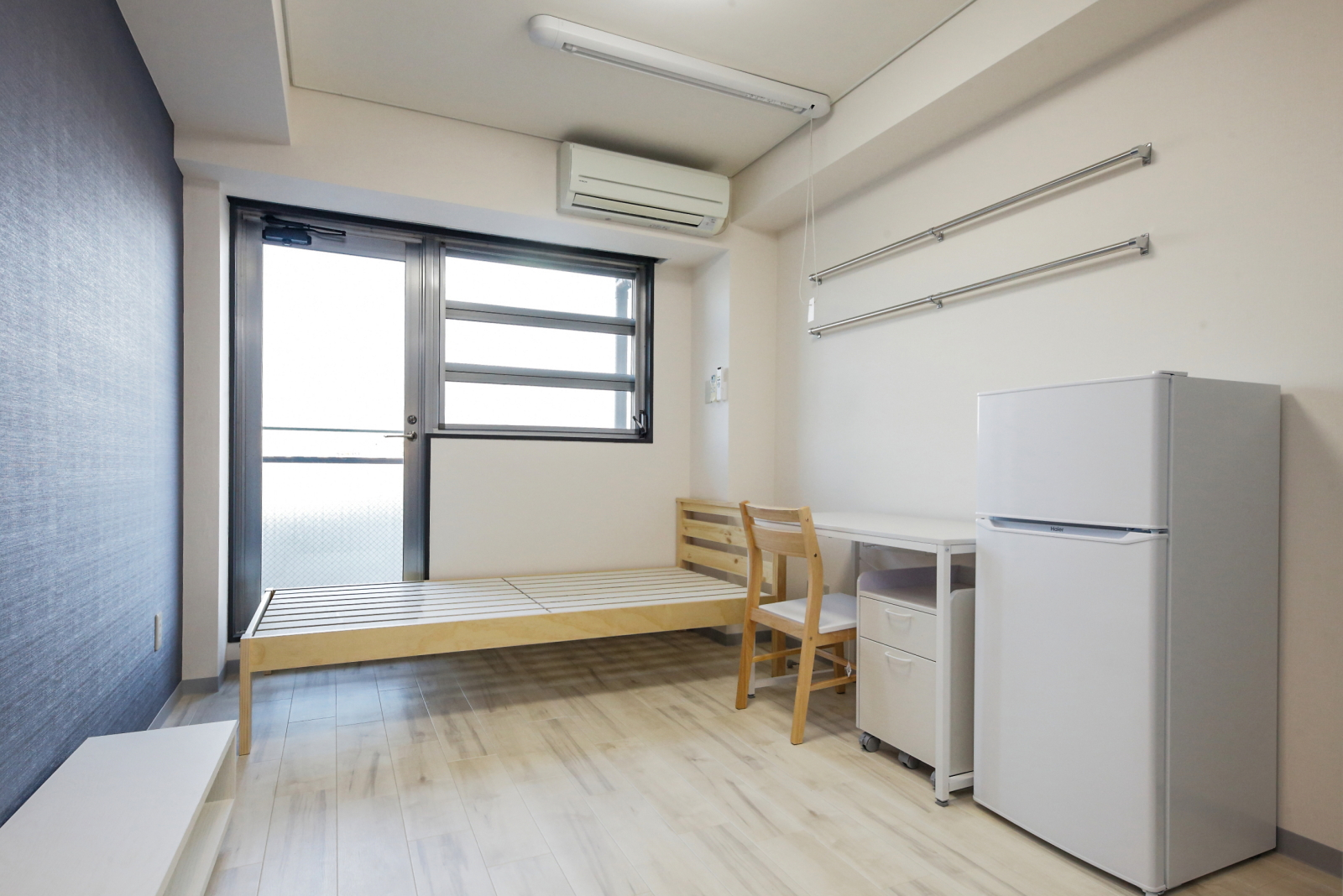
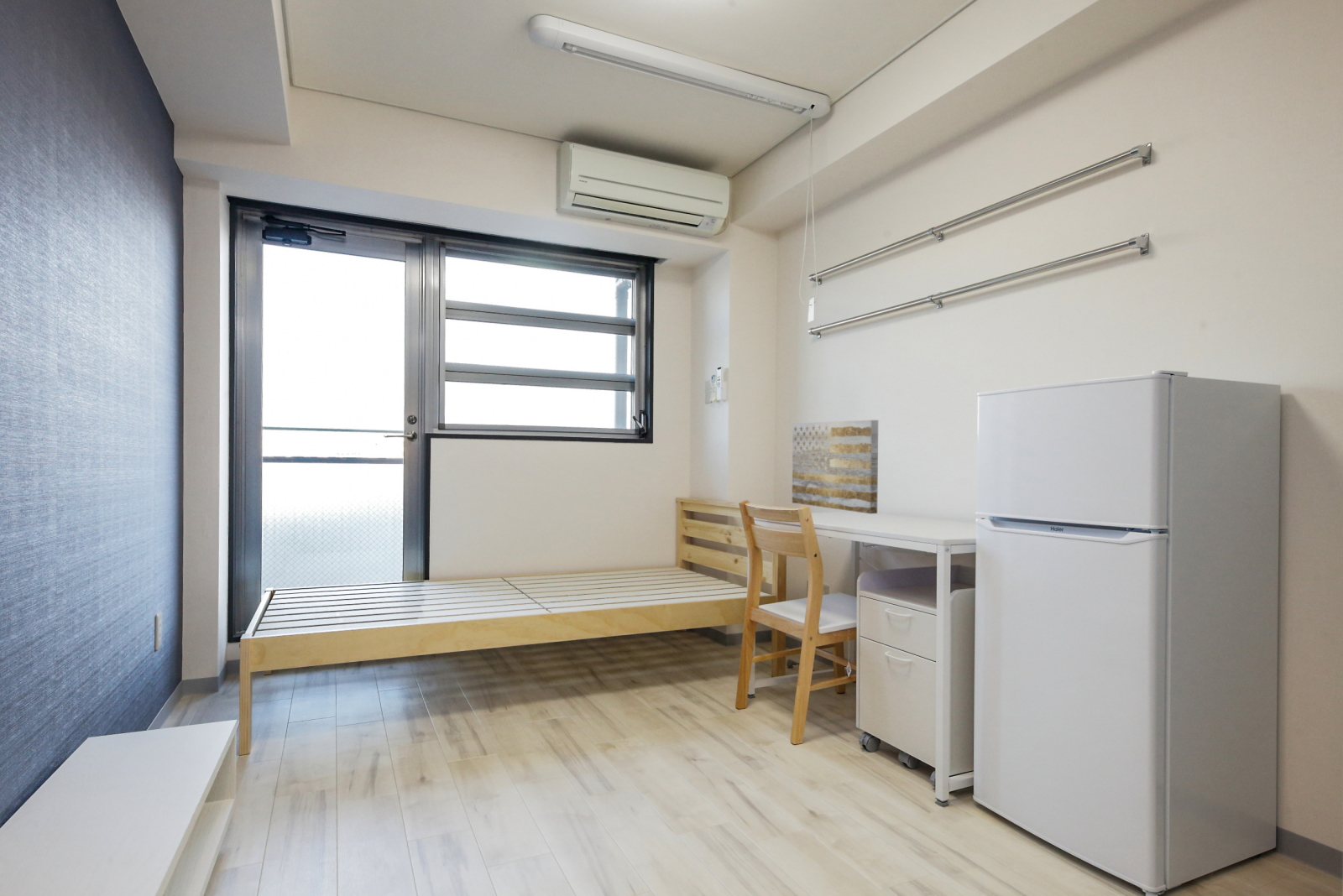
+ wall art (831, 465)
